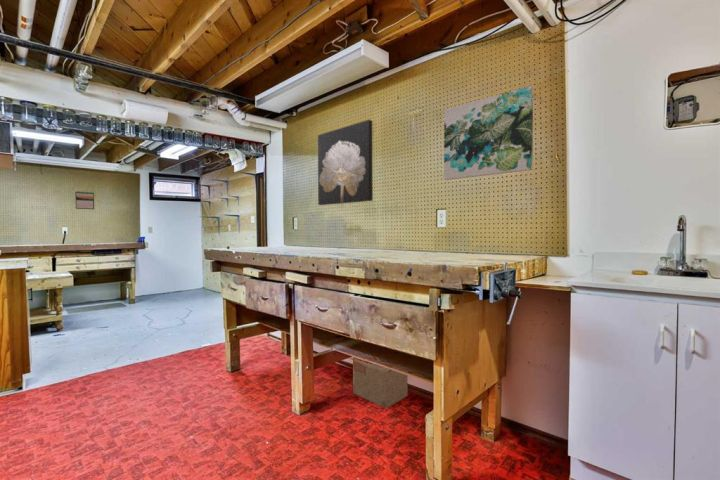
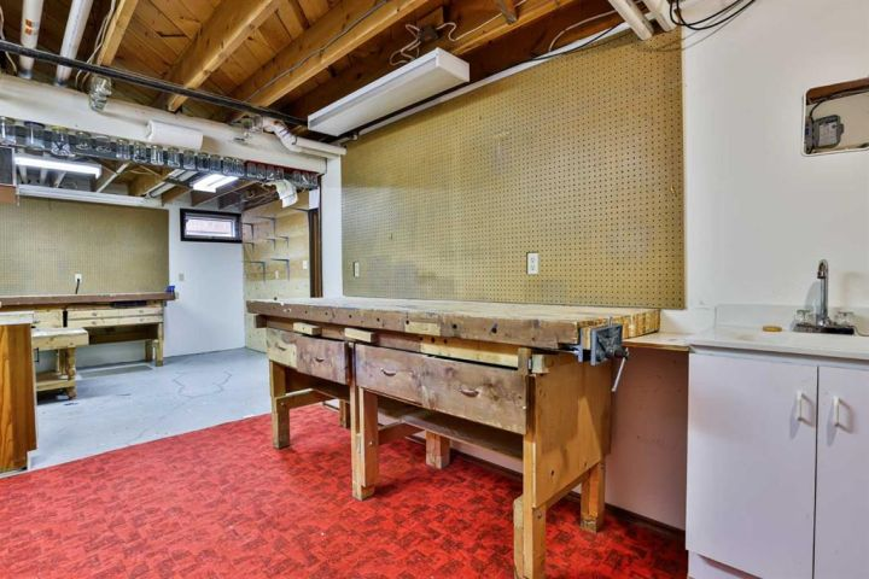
- wall art (343, 165)
- calendar (84, 200)
- wall art (485, 137)
- cardboard box (372, 369)
